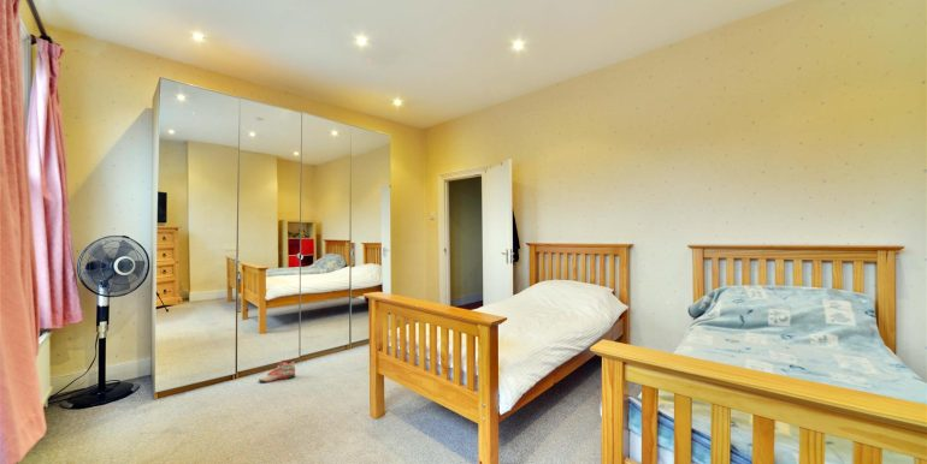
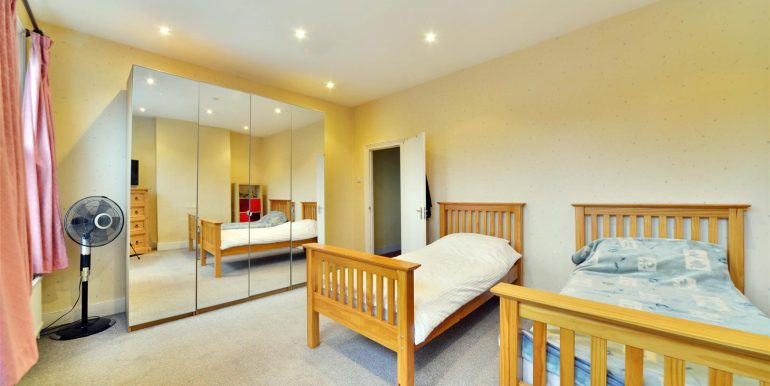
- sneaker (277, 370)
